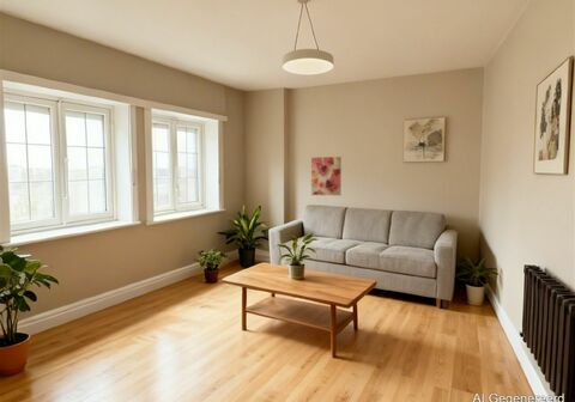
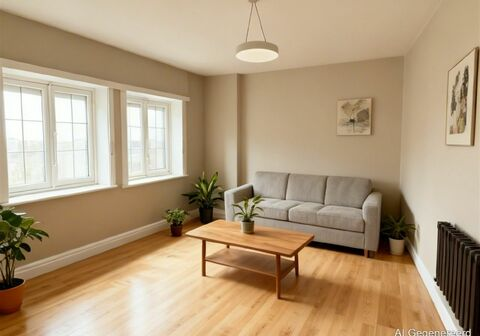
- wall art (326, 176)
